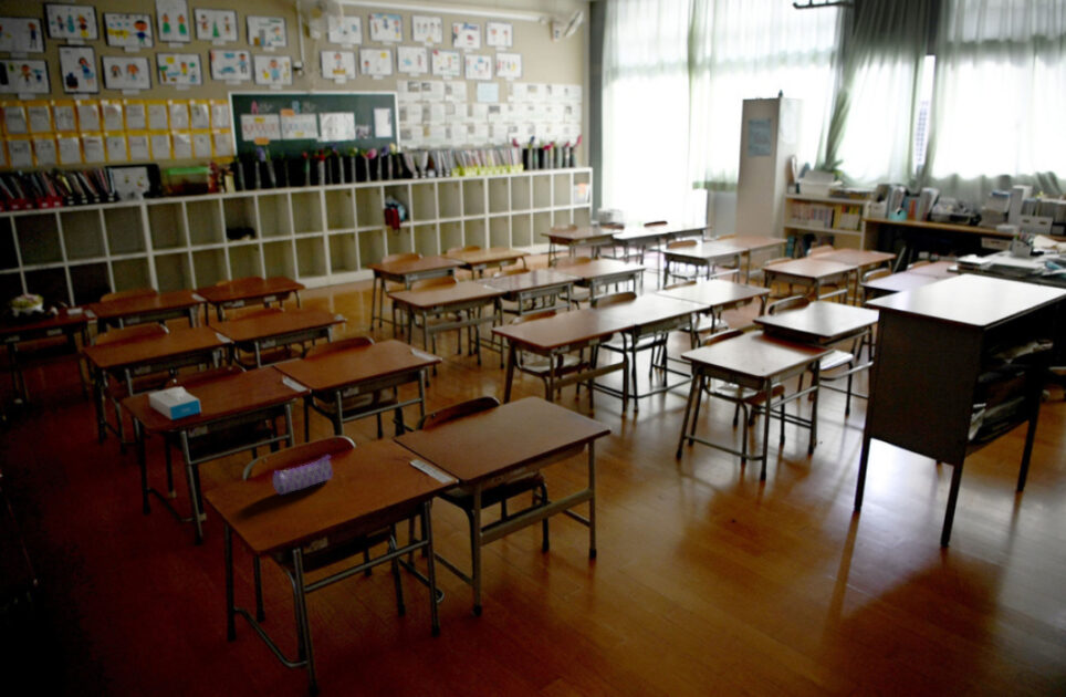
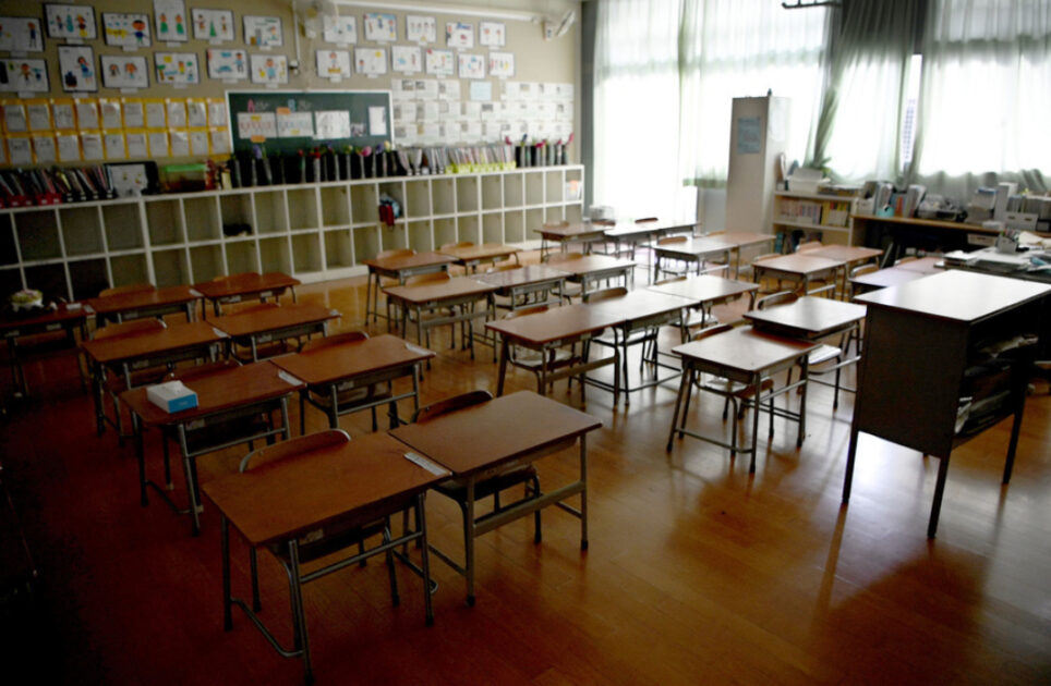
- pencil case (302, 475)
